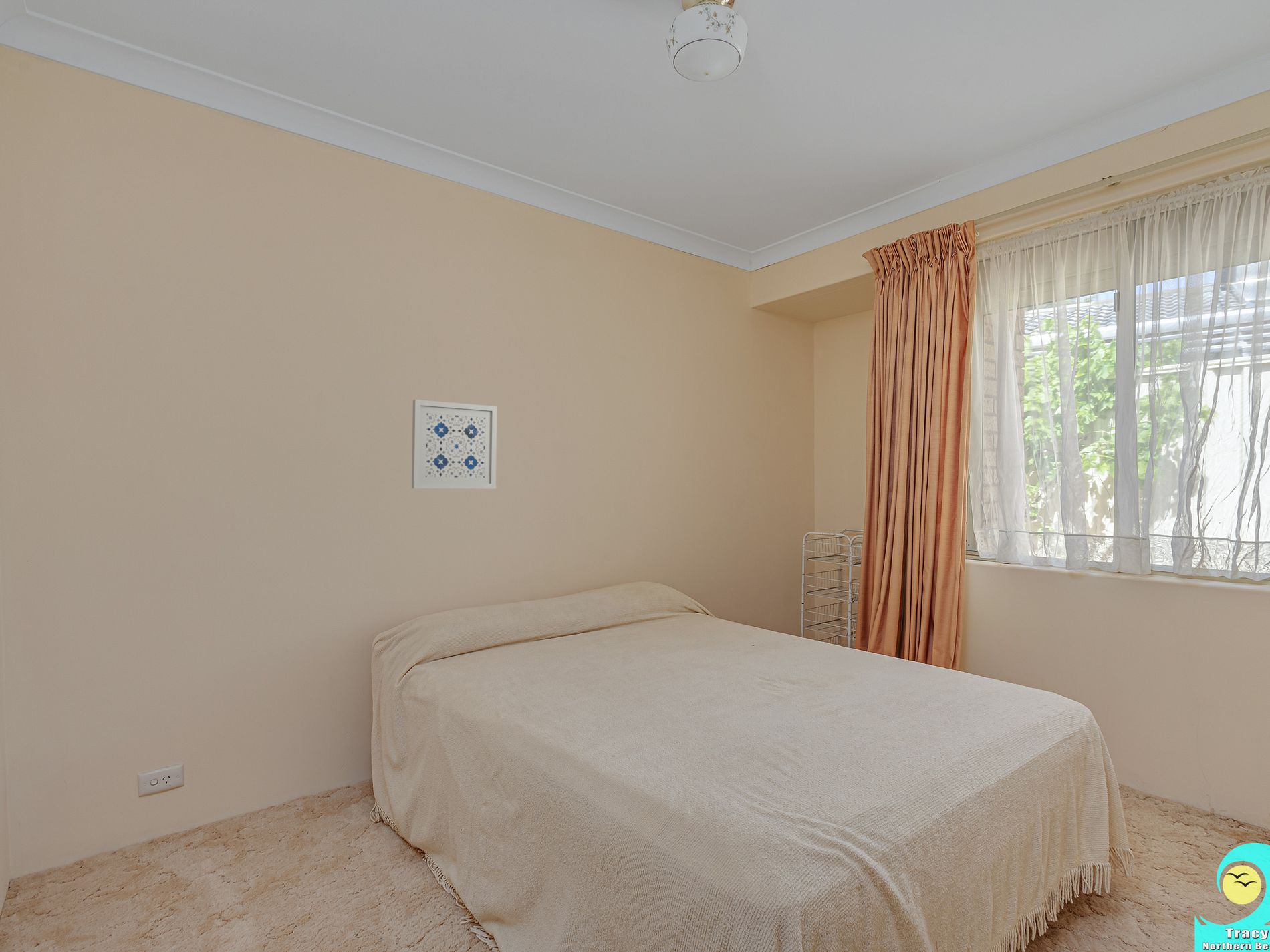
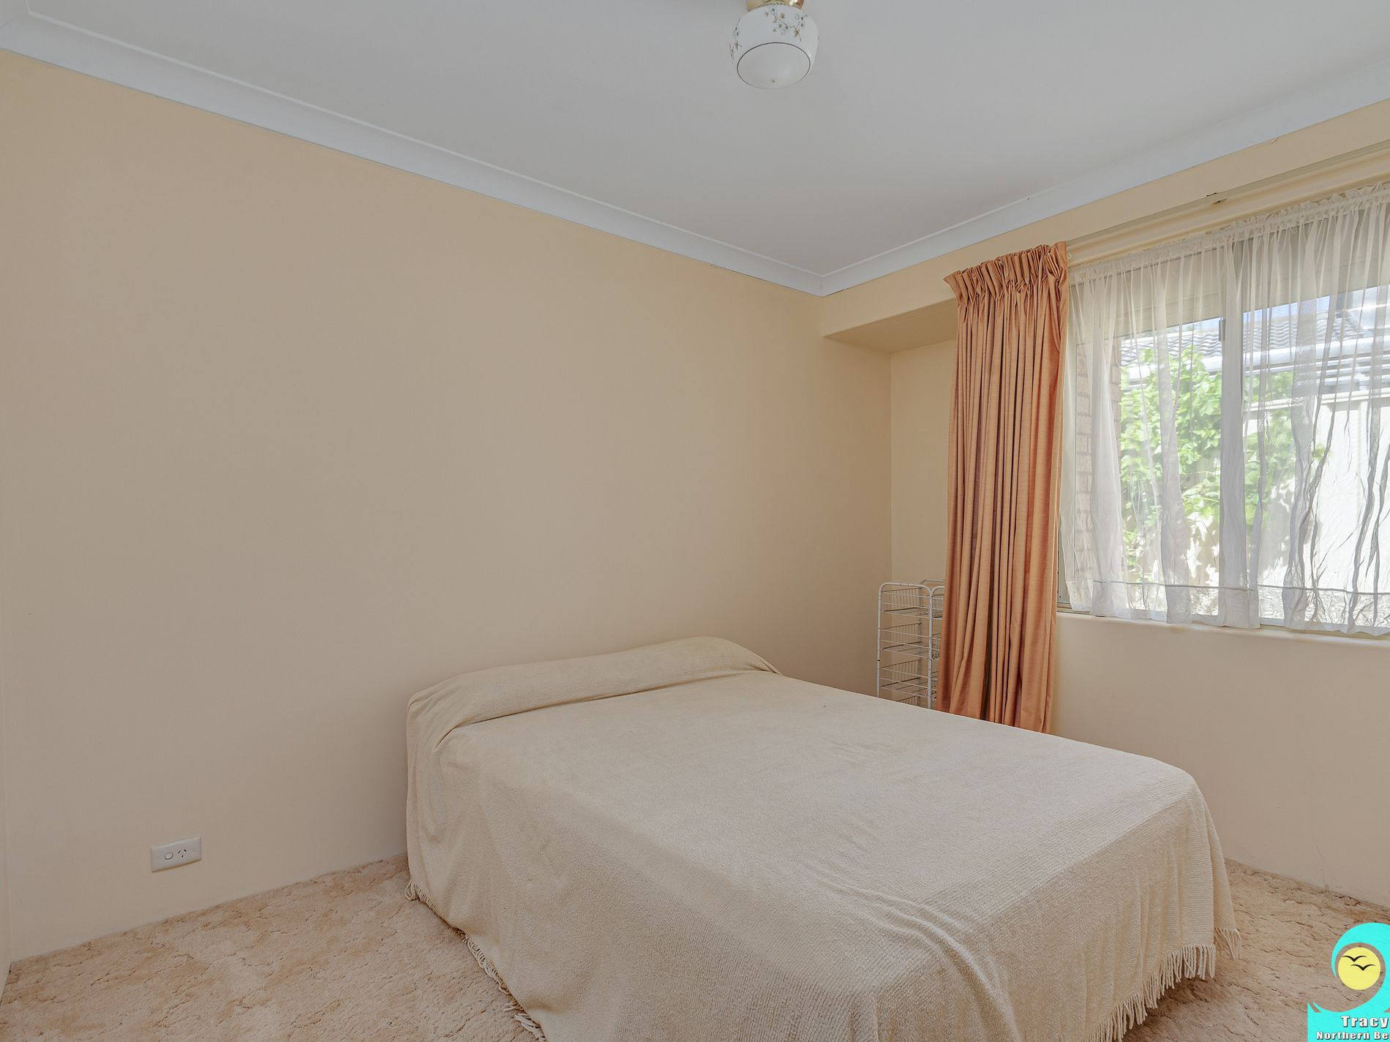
- wall art (455, 446)
